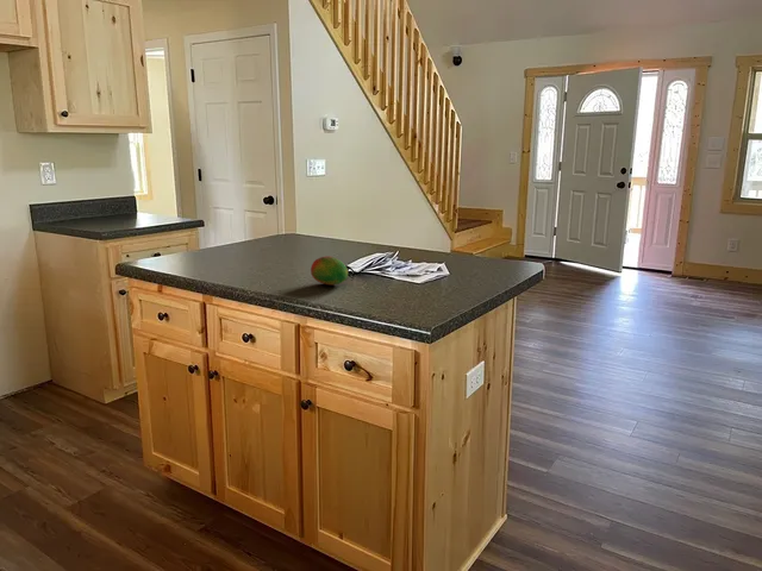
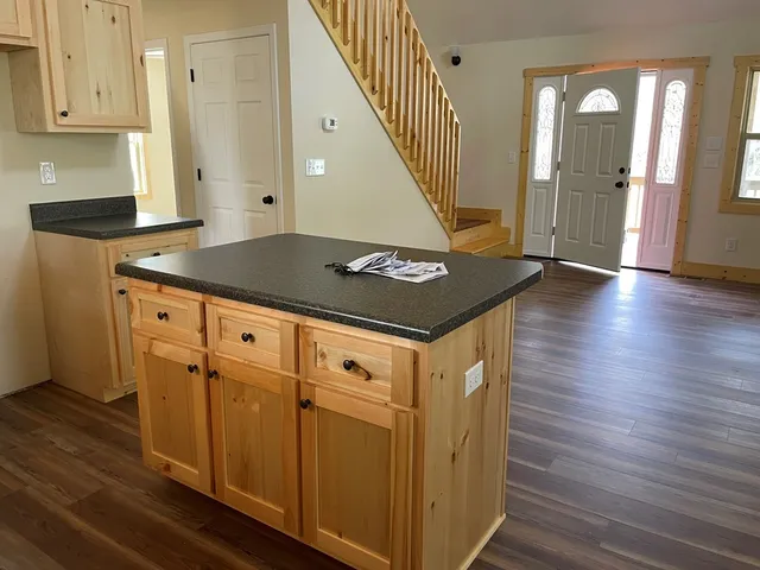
- fruit (330, 270)
